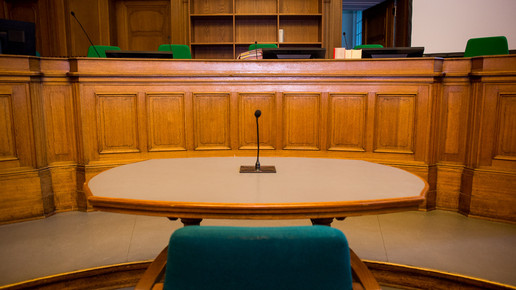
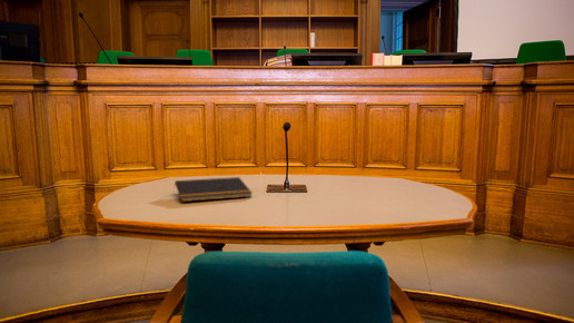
+ notepad (212, 188)
